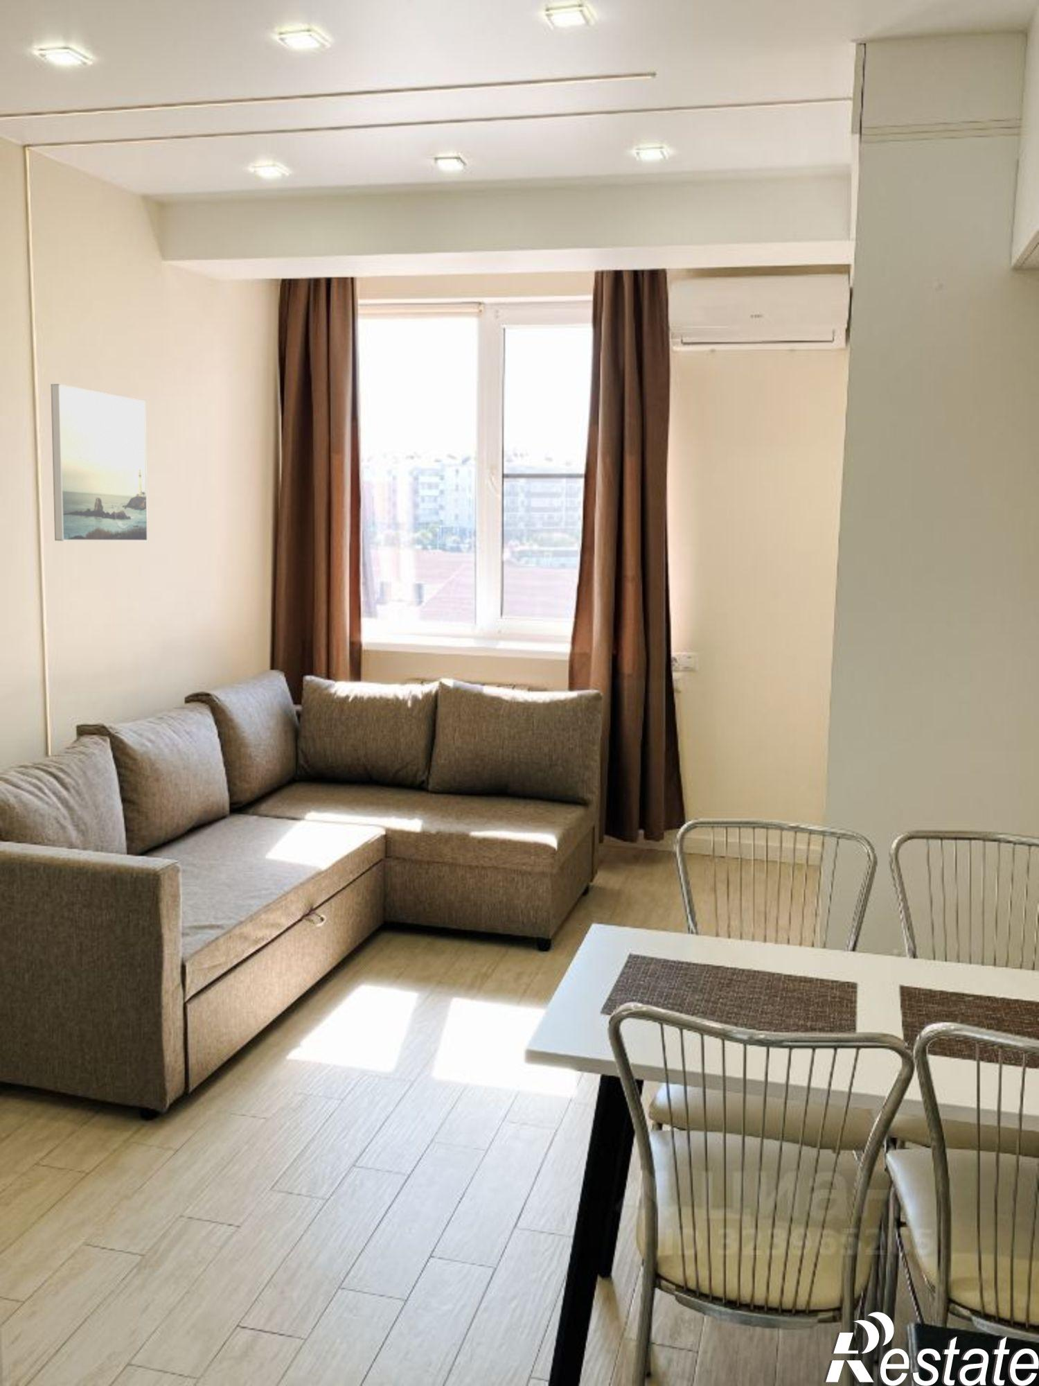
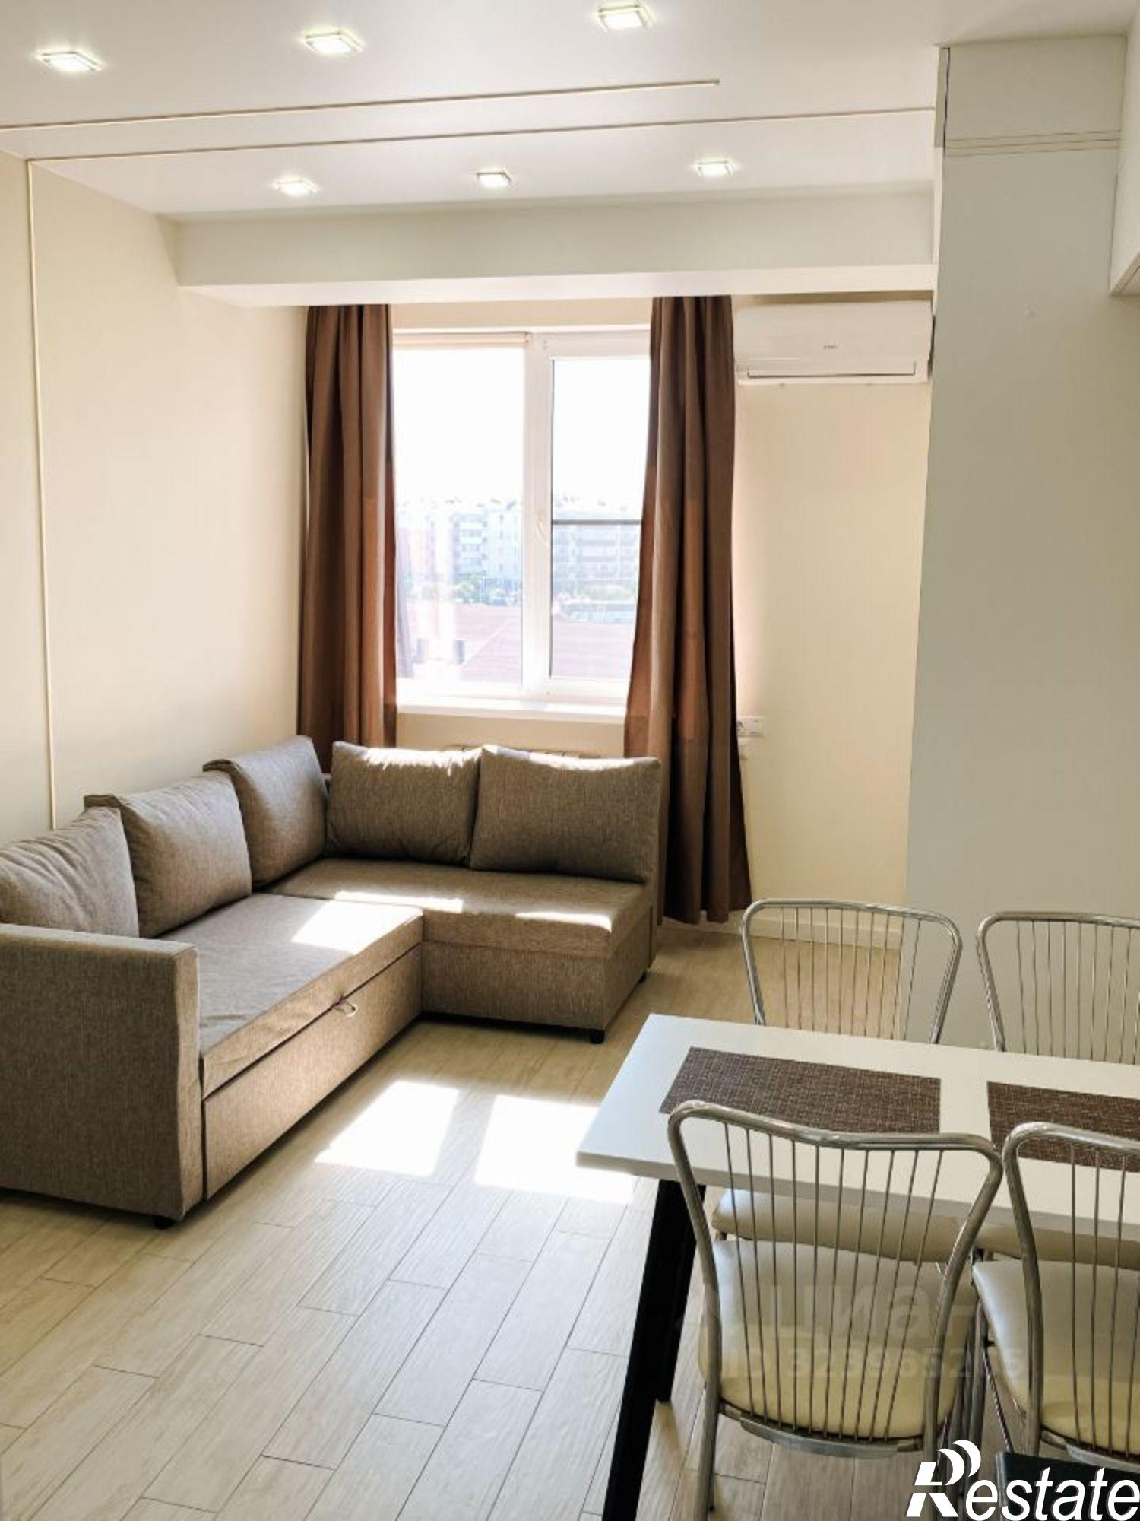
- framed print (101, 467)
